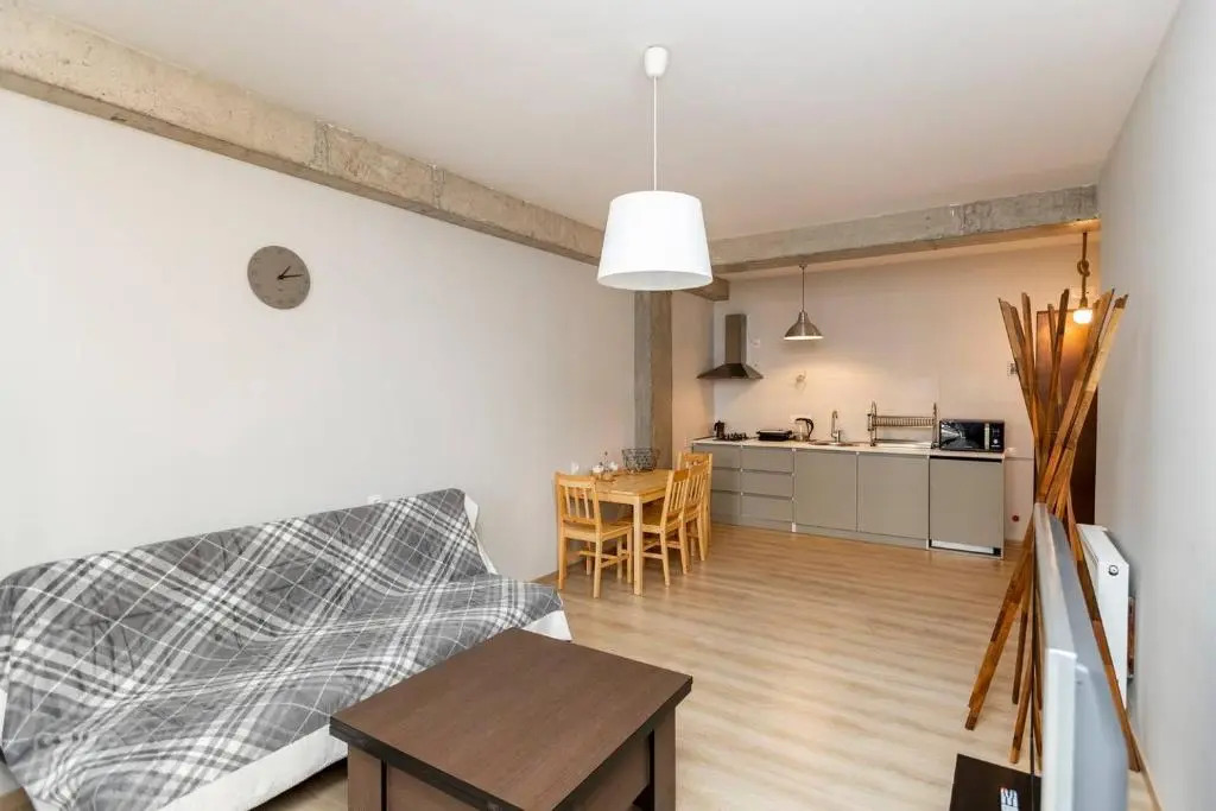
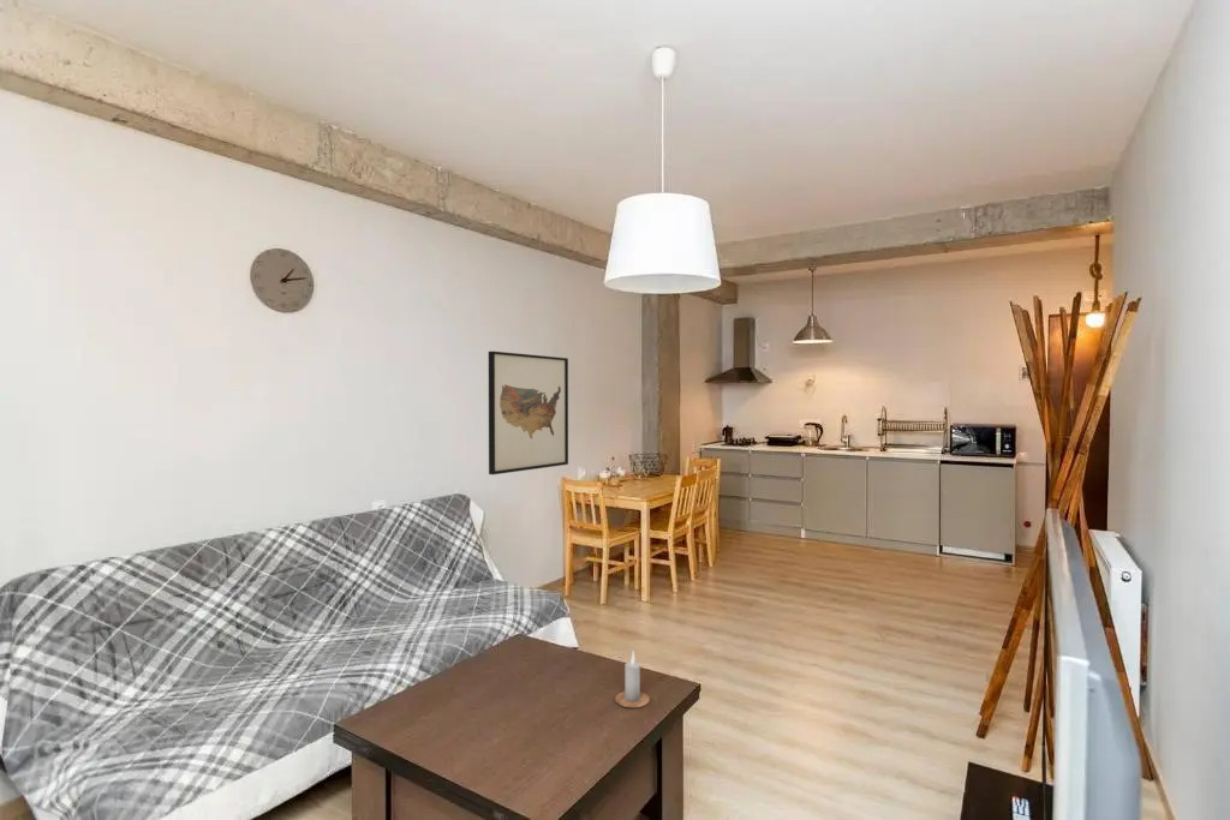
+ candle (632, 675)
+ wall art (531, 412)
